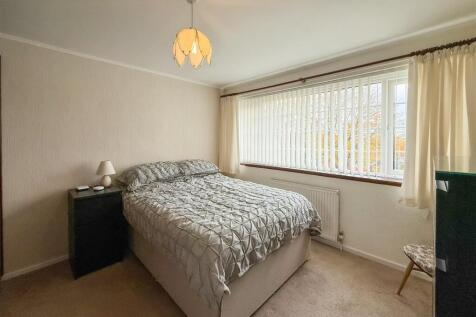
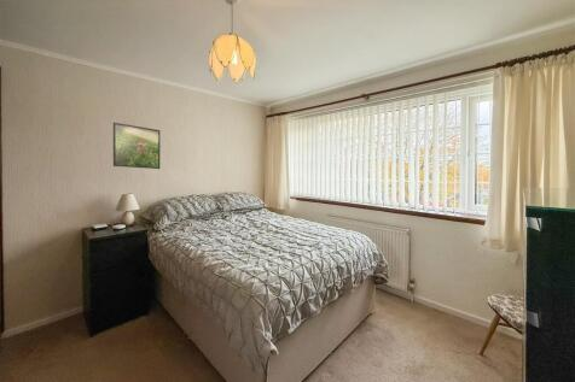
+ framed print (138, 147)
